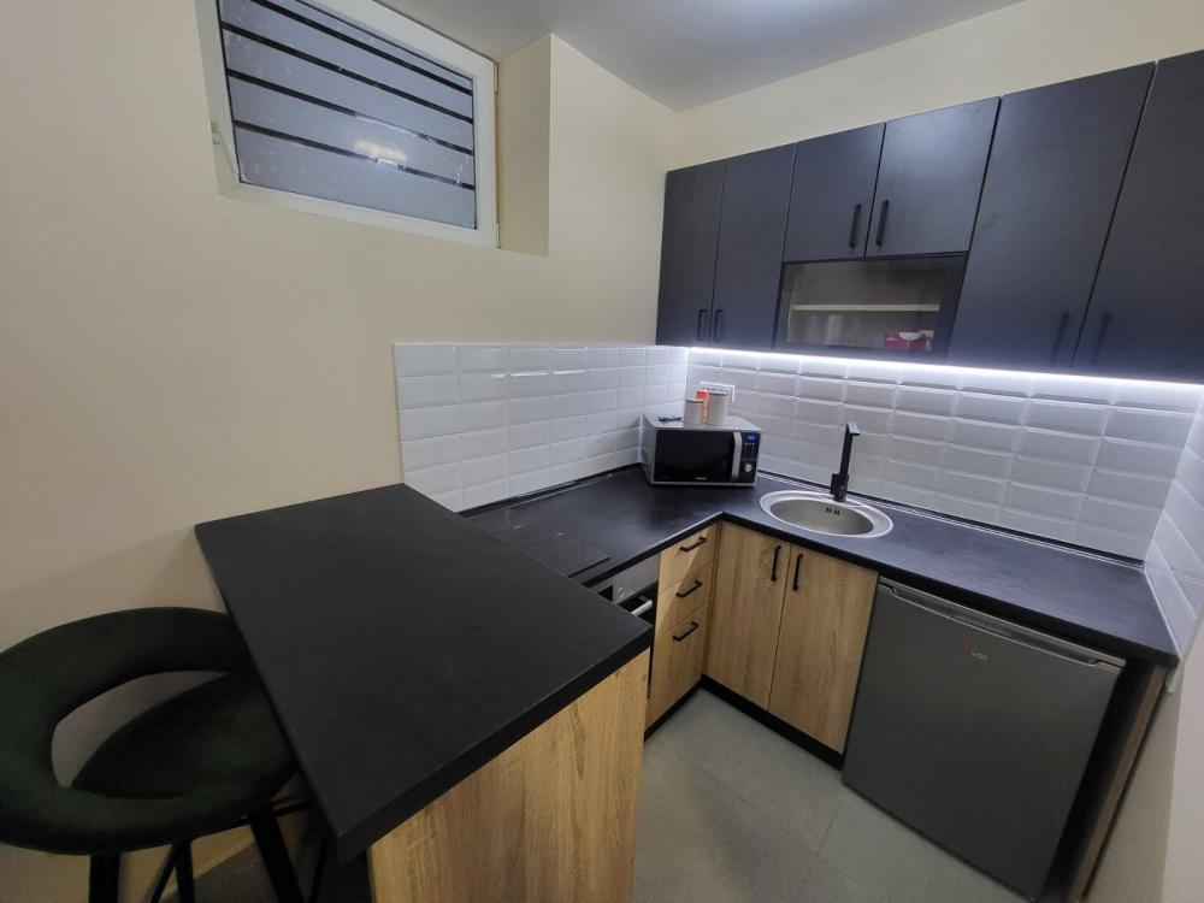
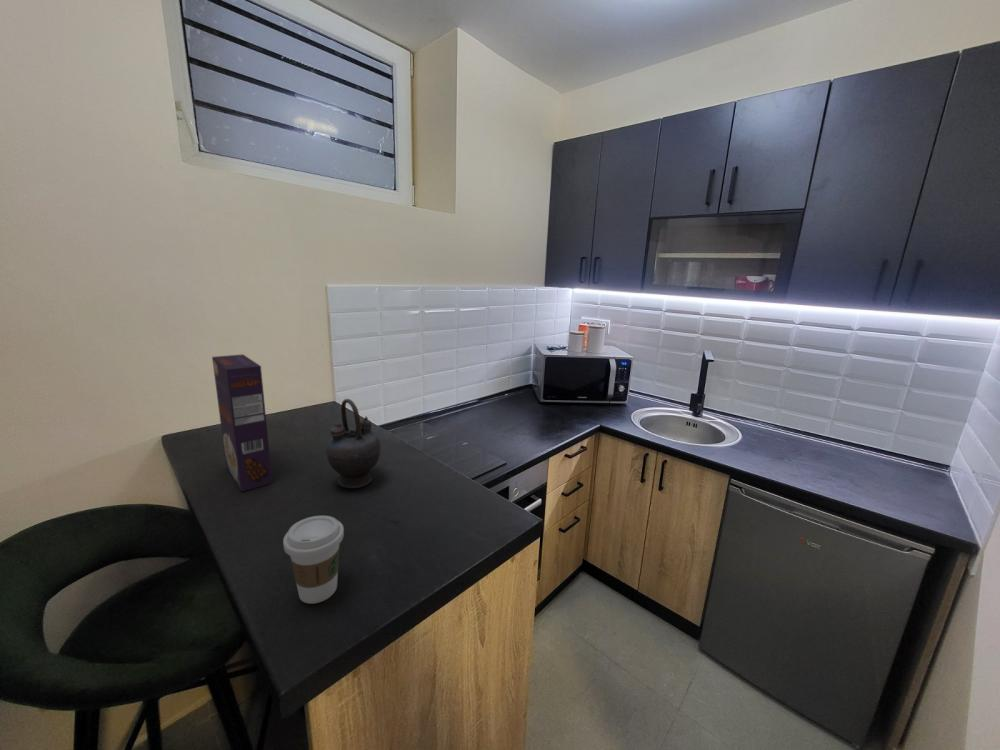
+ coffee cup (316, 559)
+ teapot (351, 439)
+ cereal box (242, 419)
